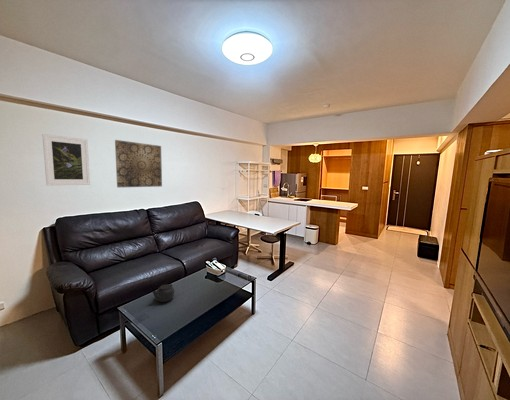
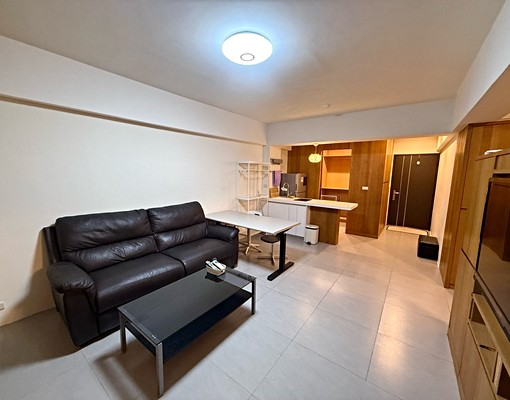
- teapot (163, 293)
- wall art (140, 165)
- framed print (67, 161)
